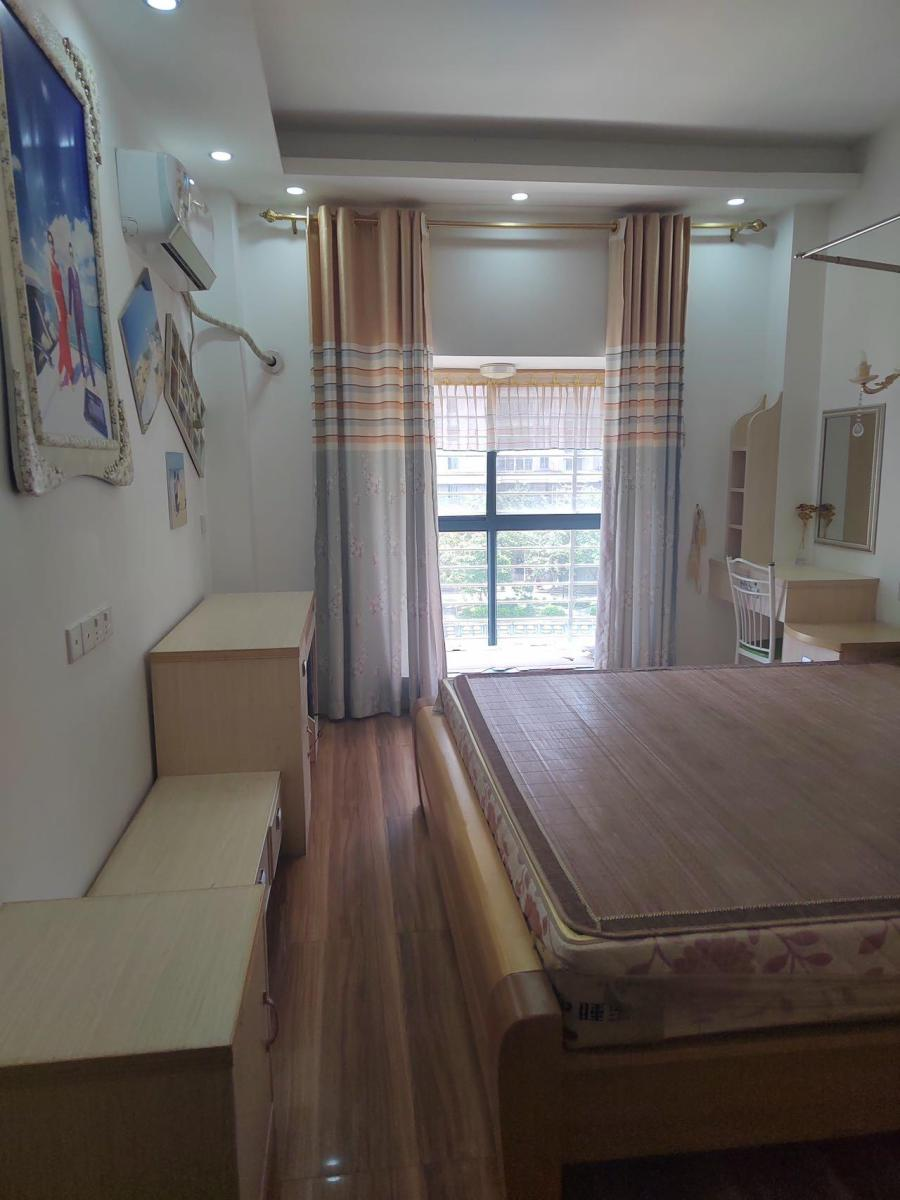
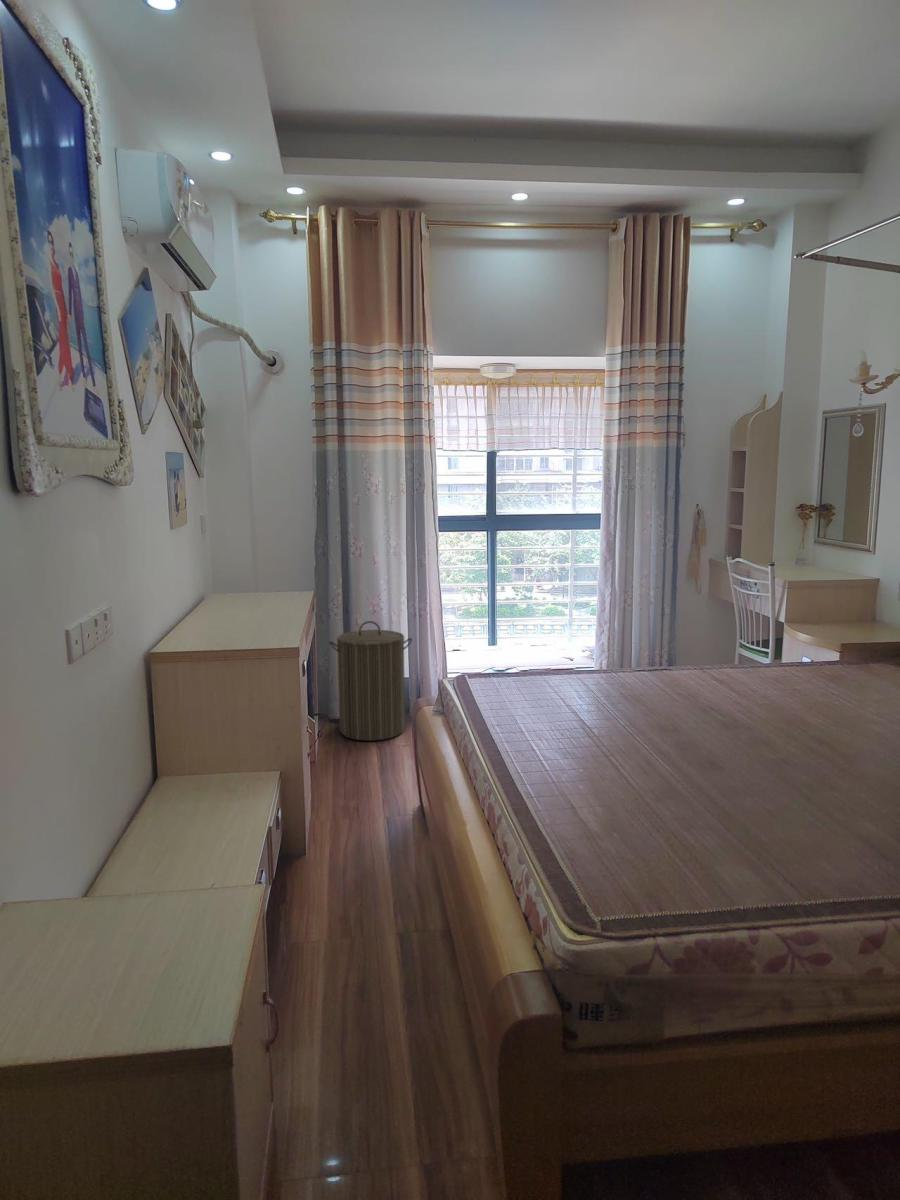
+ laundry hamper (371, 676)
